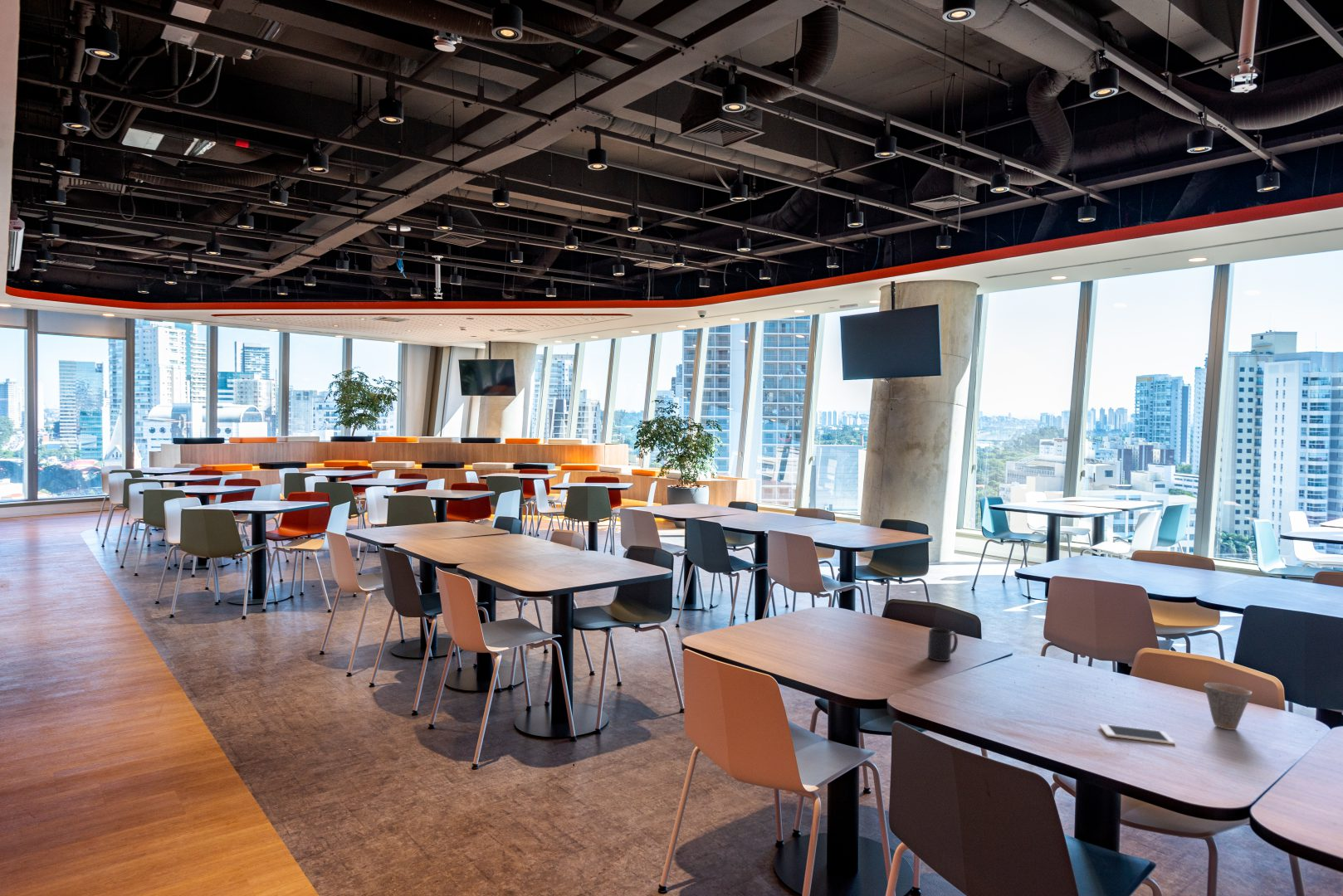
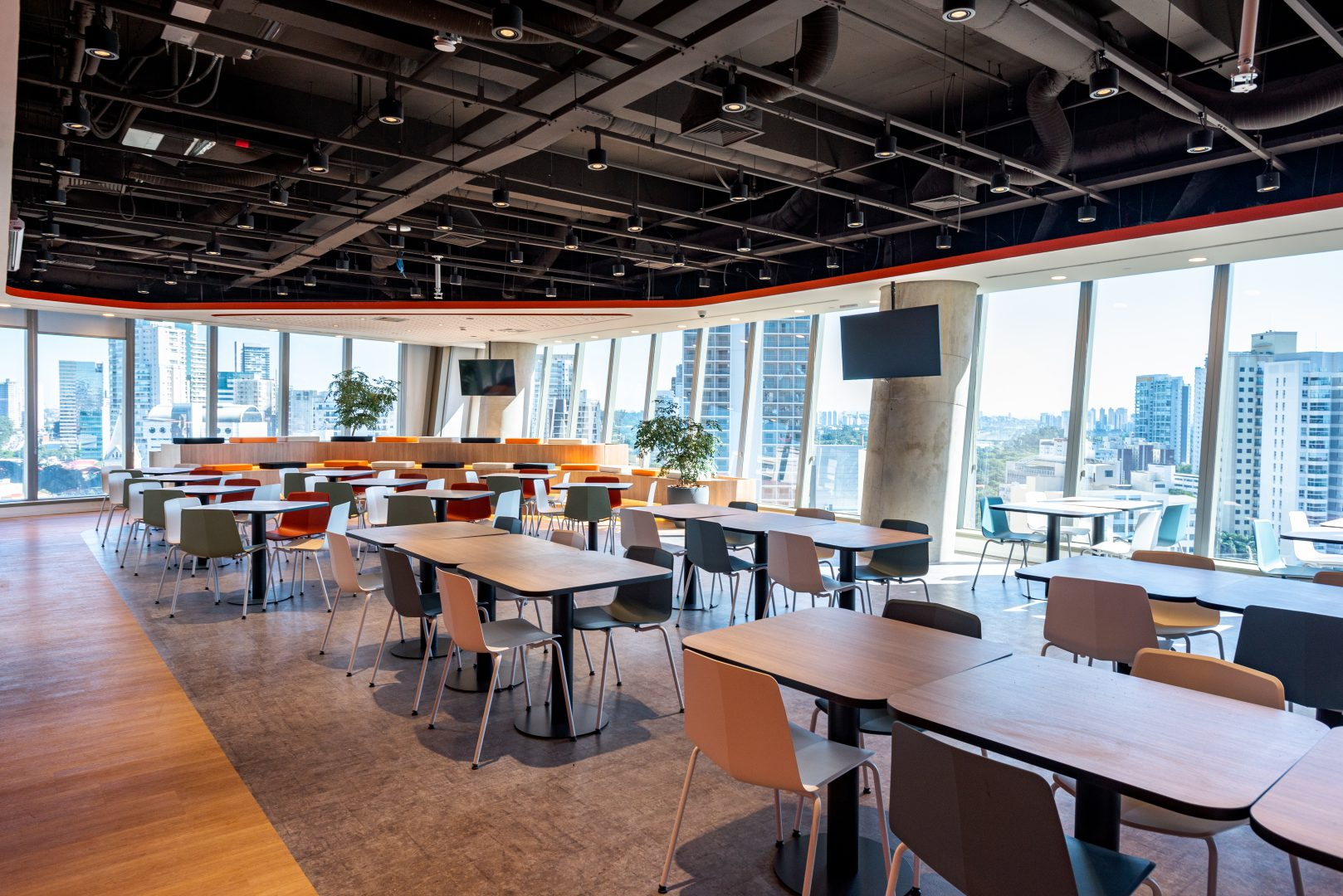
- cell phone (1135, 733)
- cup (1226, 706)
- mug (944, 644)
